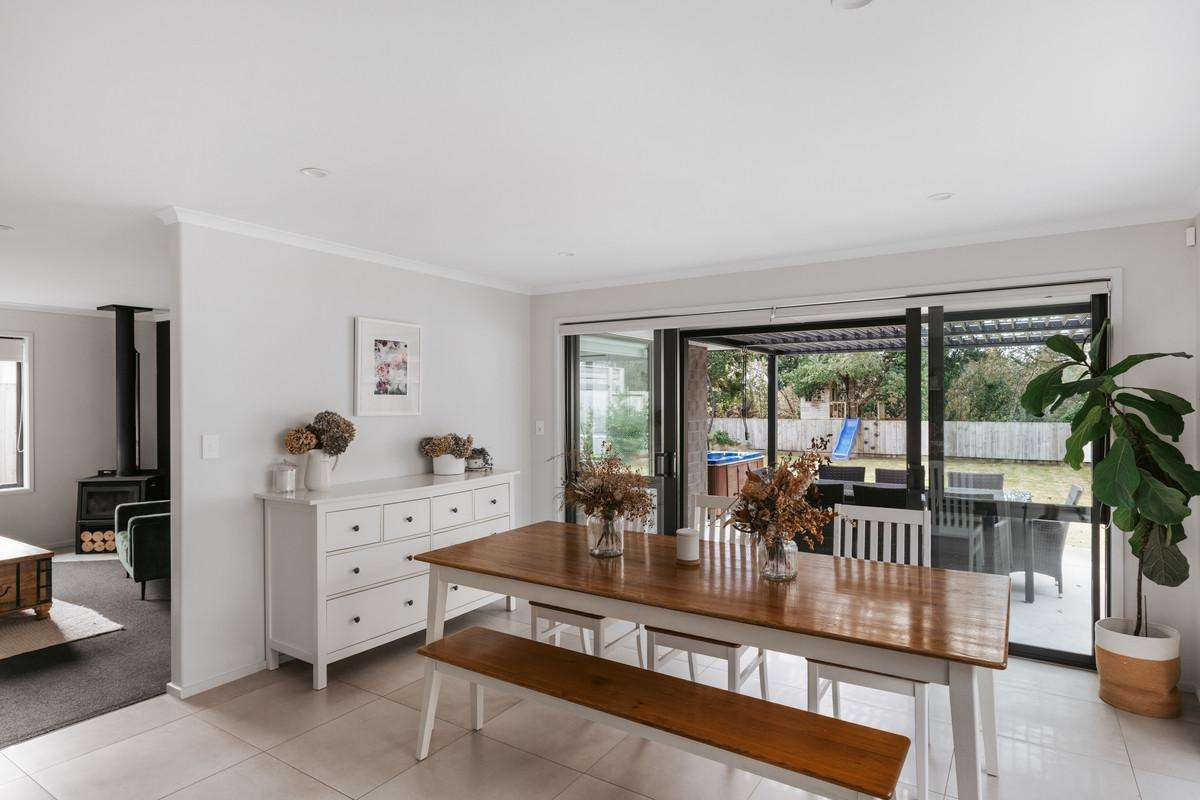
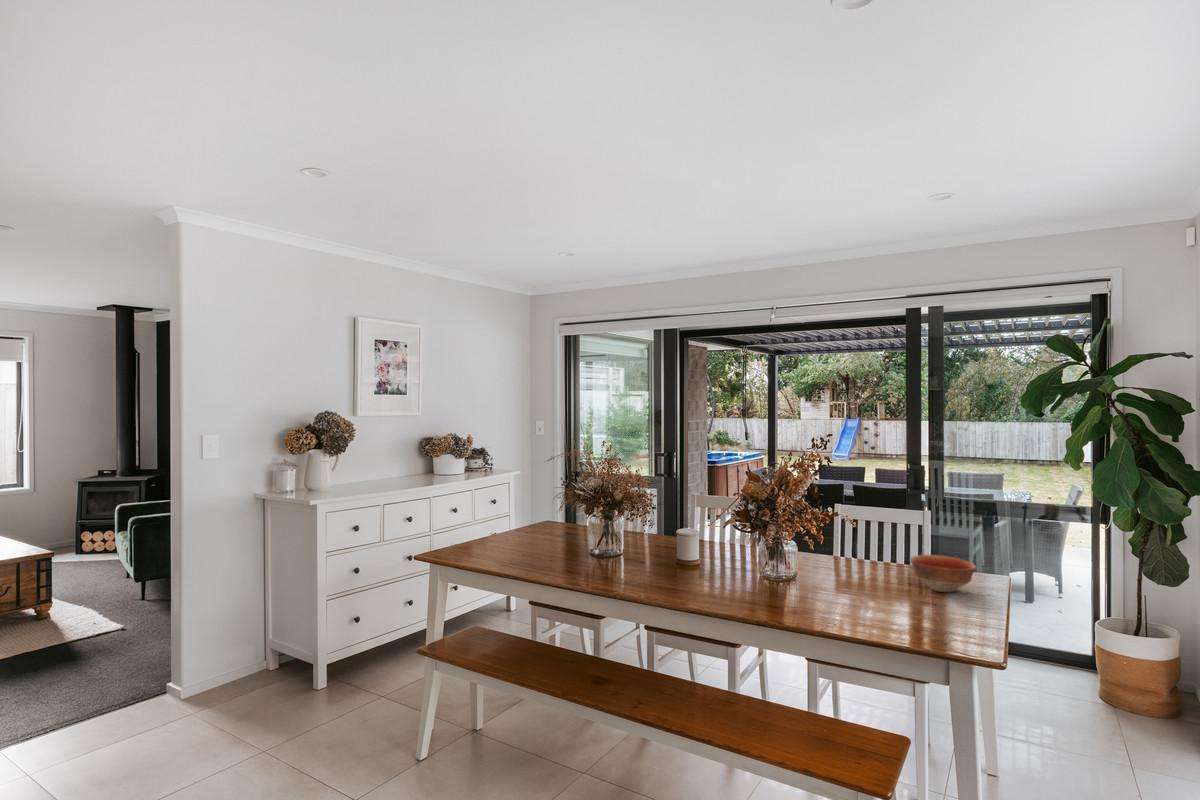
+ bowl (942, 575)
